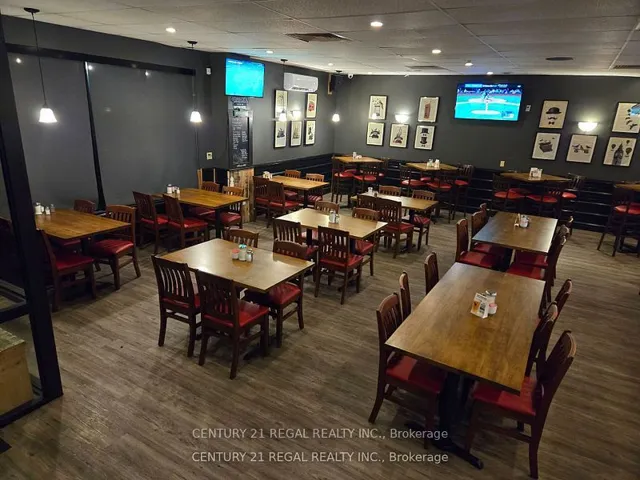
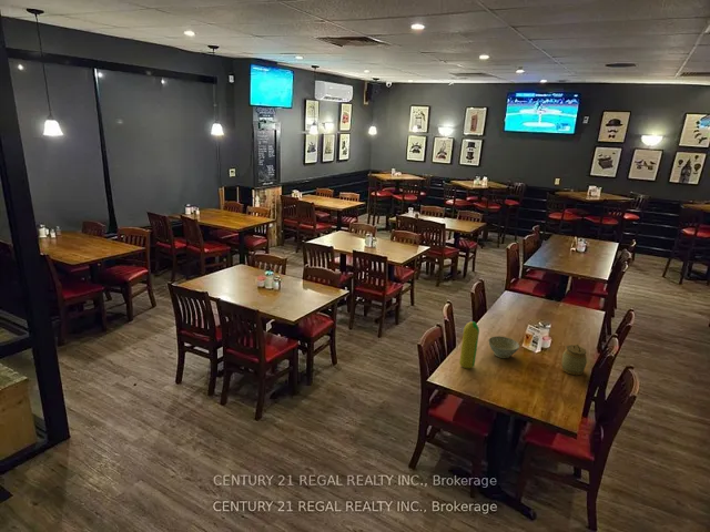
+ bowl (503, 348)
+ jar (575, 357)
+ bottle (469, 344)
